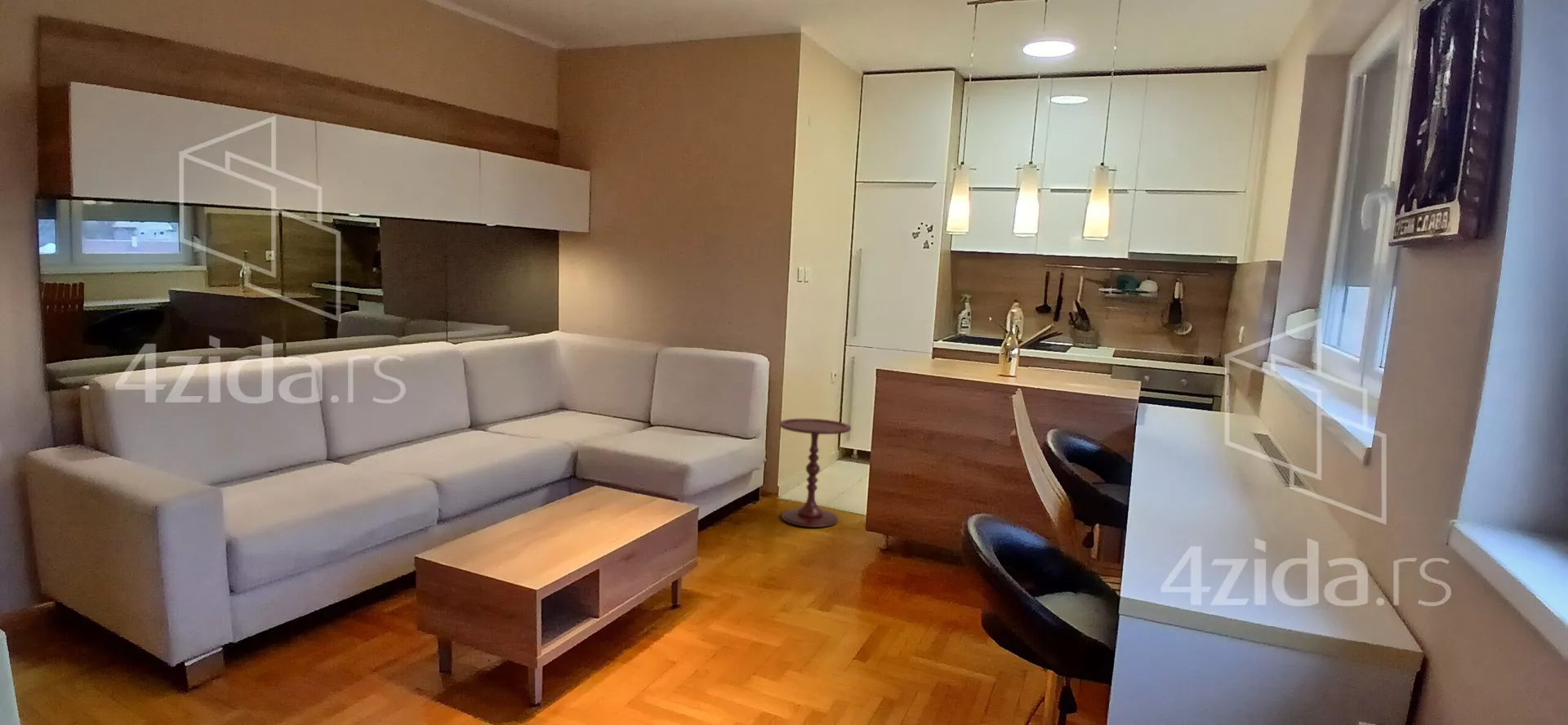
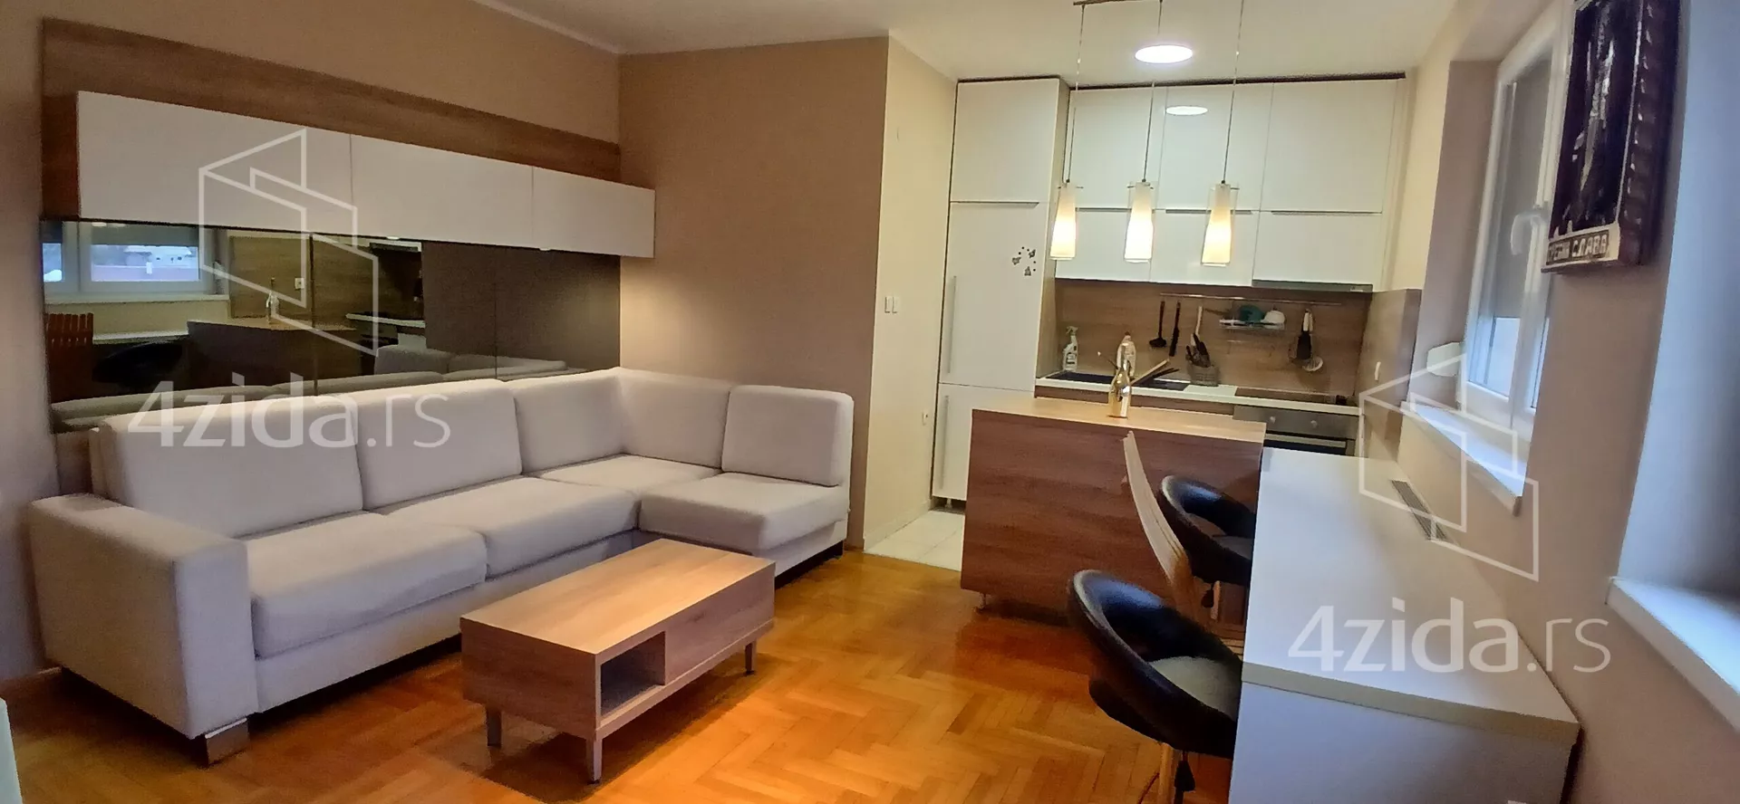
- side table (812, 471)
